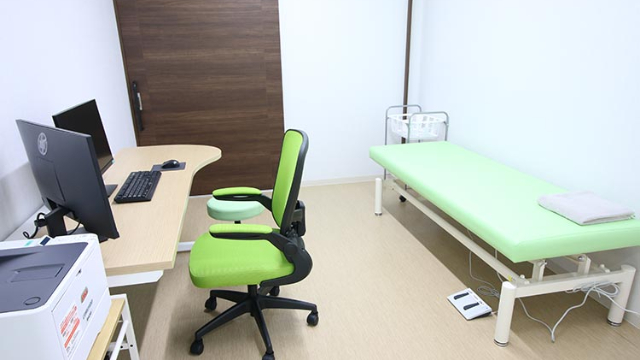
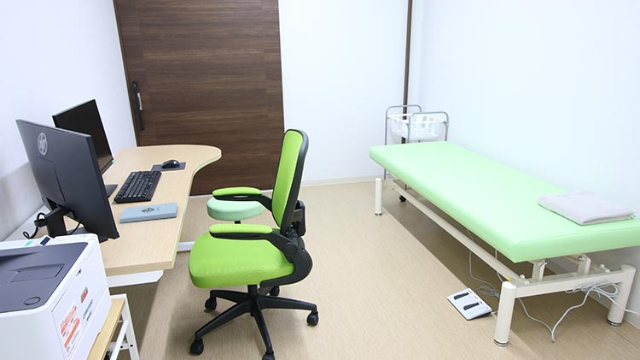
+ notepad (150, 212)
